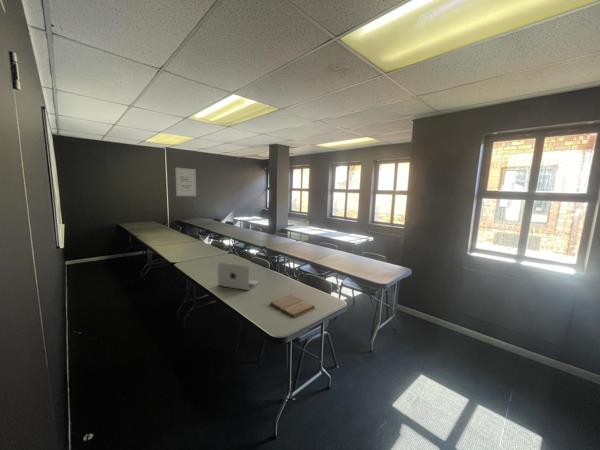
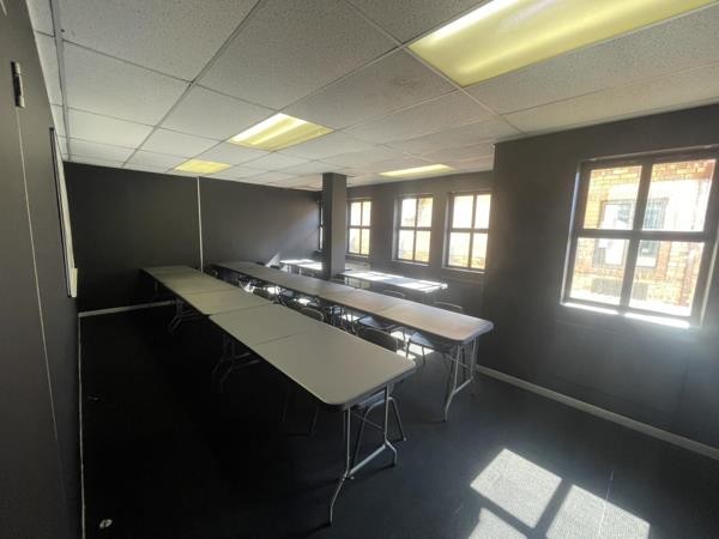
- wall art (186, 182)
- book (292, 304)
- laptop (239, 272)
